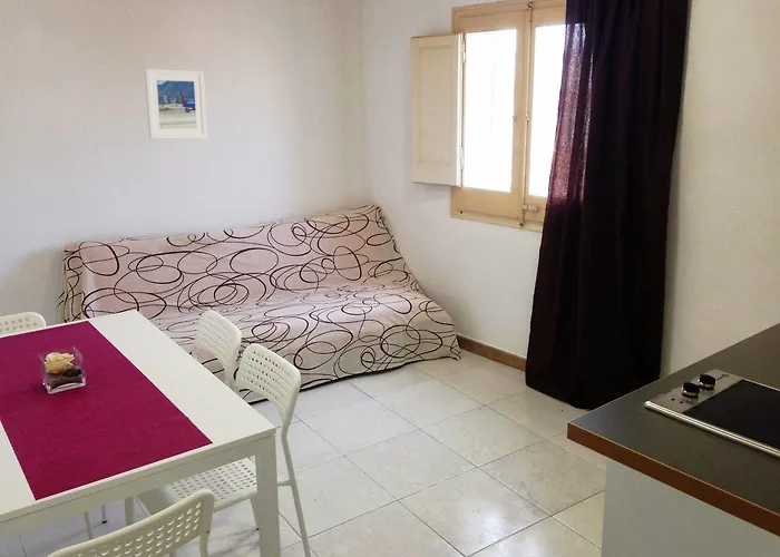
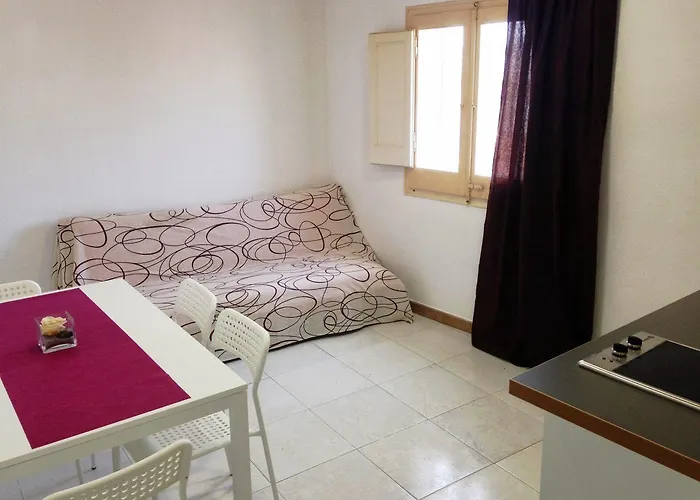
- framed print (176, 105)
